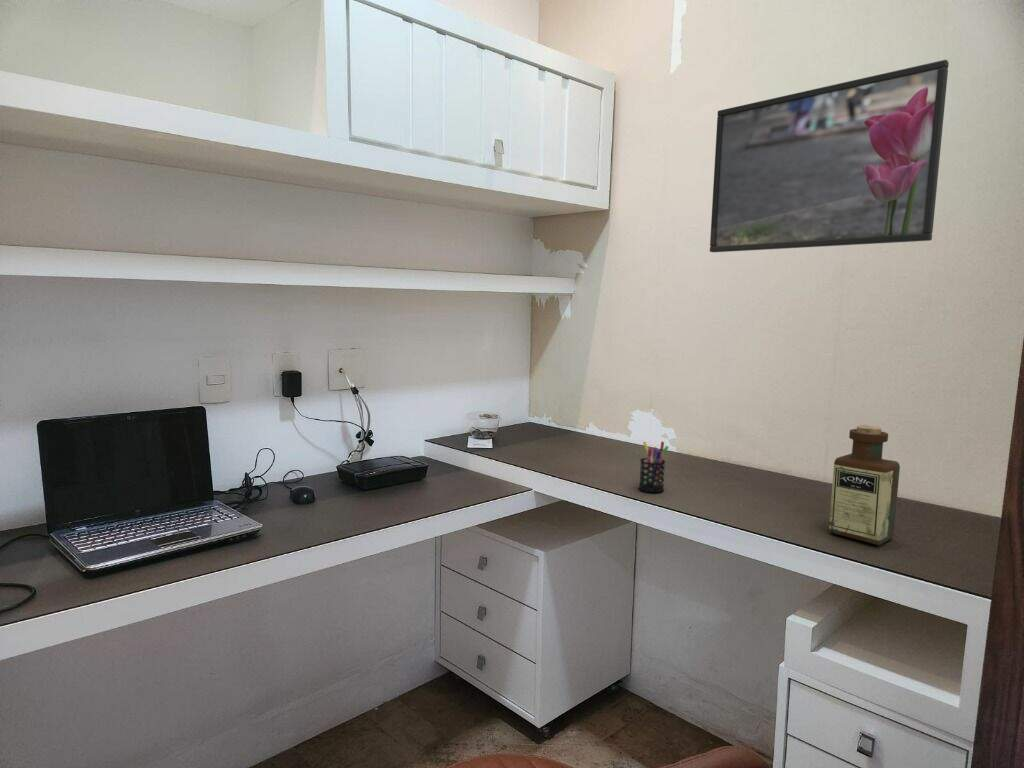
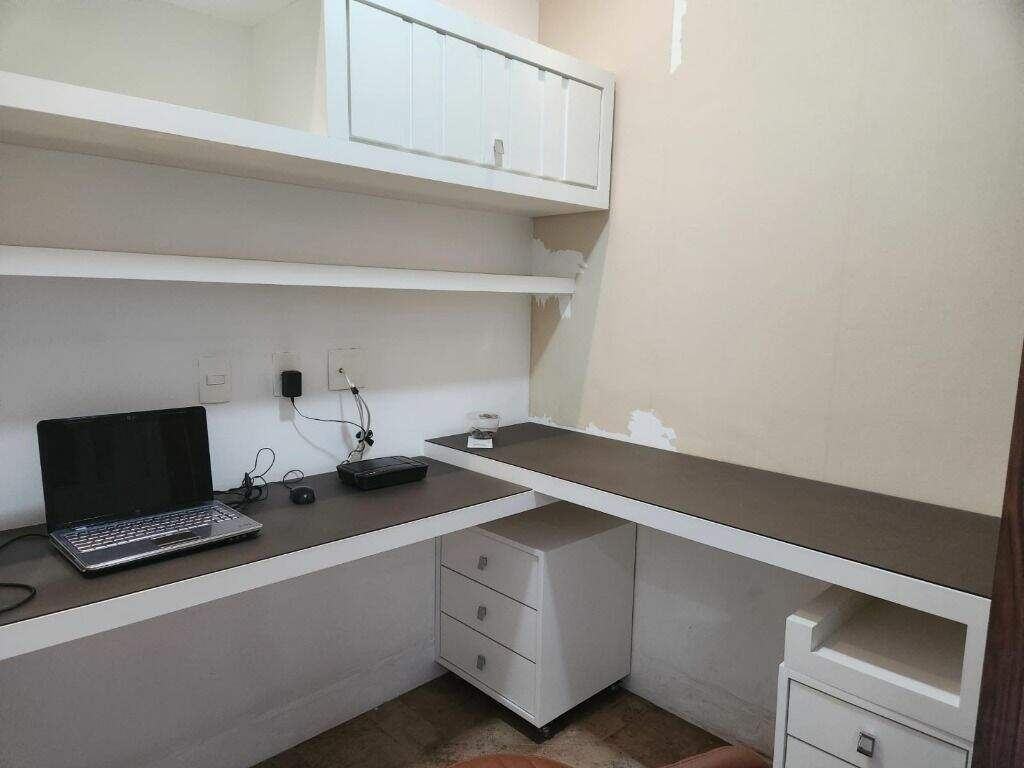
- bottle (865, 482)
- pen holder (655, 464)
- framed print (813, 169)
